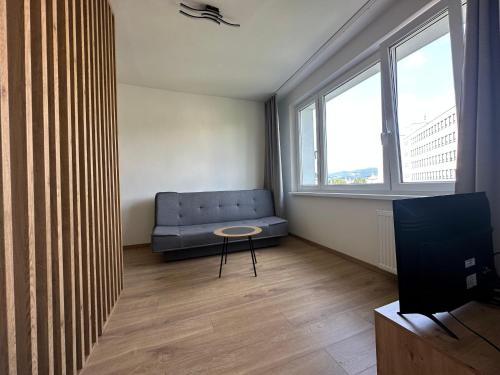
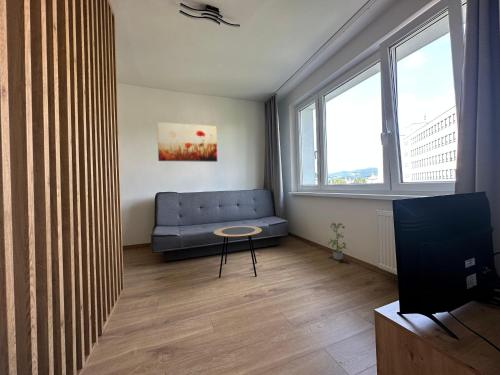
+ wall art (188, 142)
+ potted plant (337, 240)
